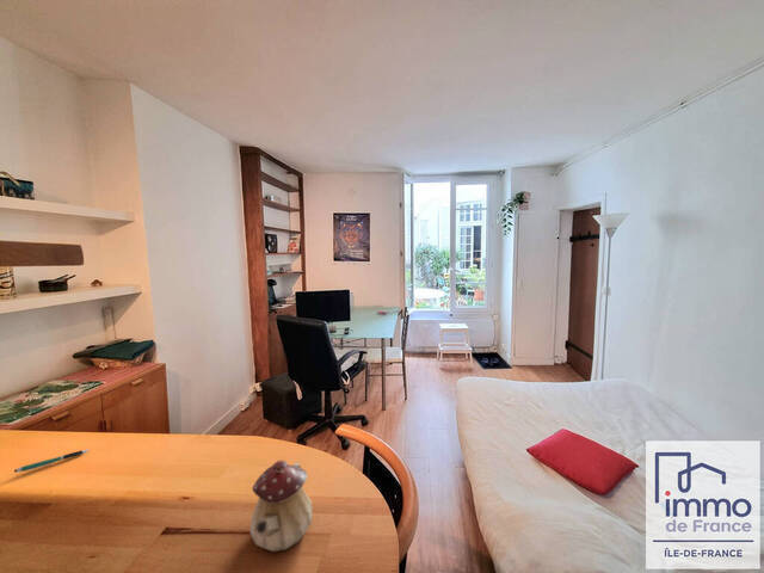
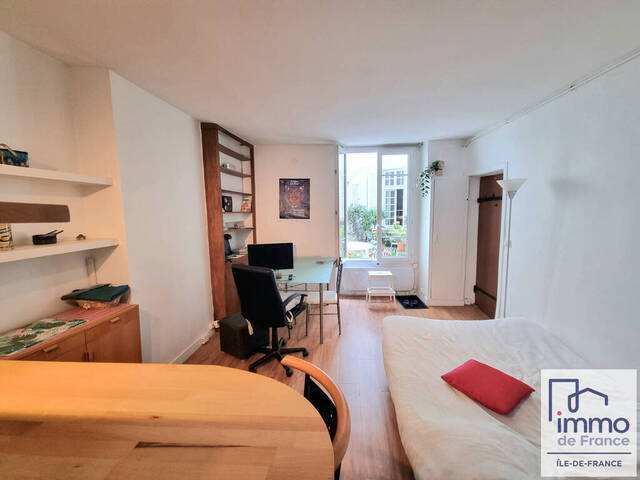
- teapot (283, 492)
- pen (54, 460)
